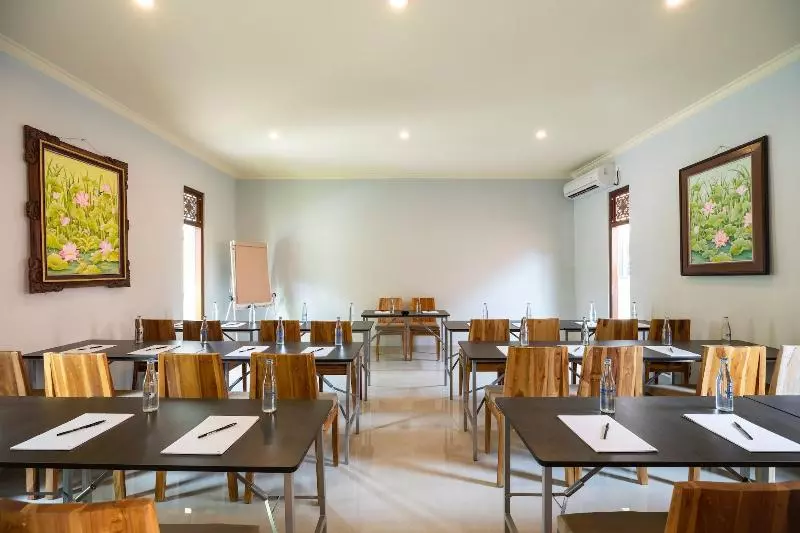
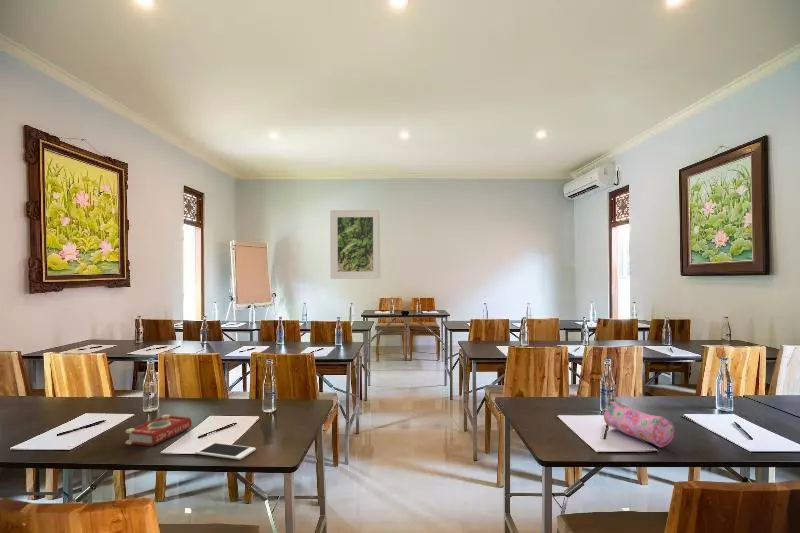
+ cell phone (225, 450)
+ book (161, 427)
+ pencil case (636, 422)
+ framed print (355, 244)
